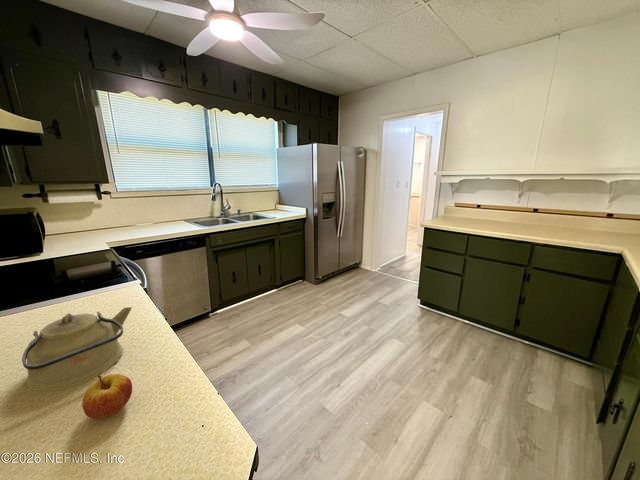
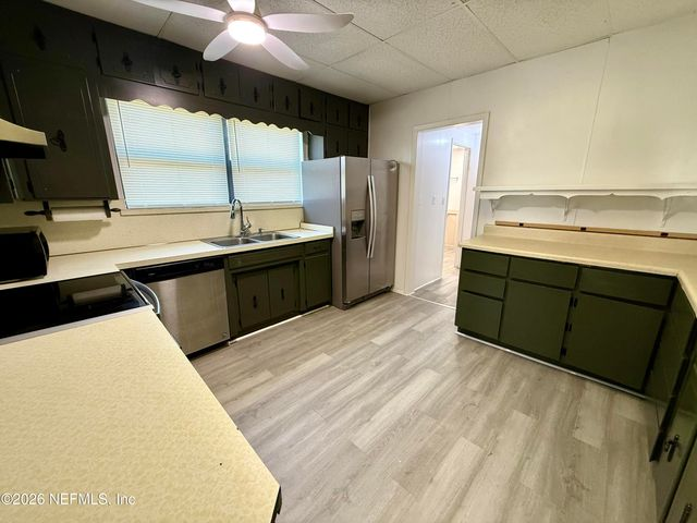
- kettle (83, 336)
- apple (107, 392)
